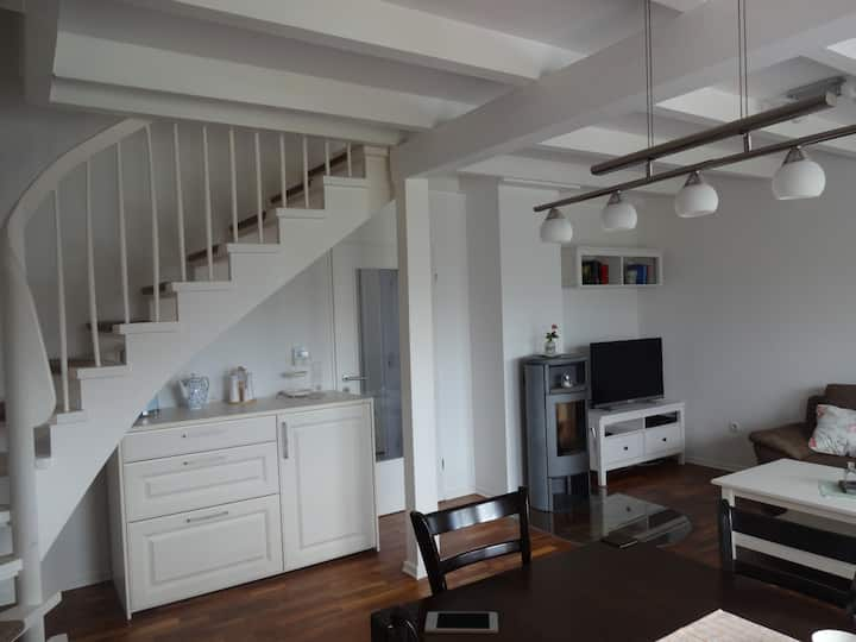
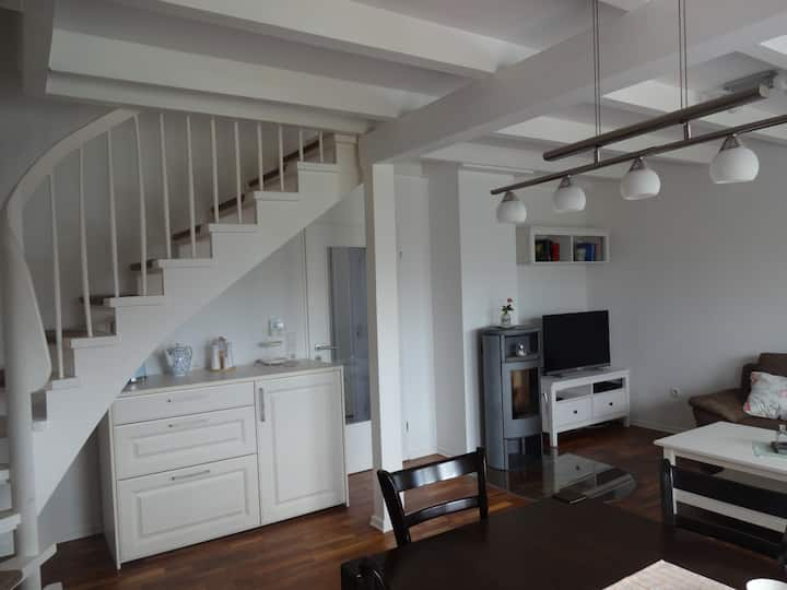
- cell phone (461, 622)
